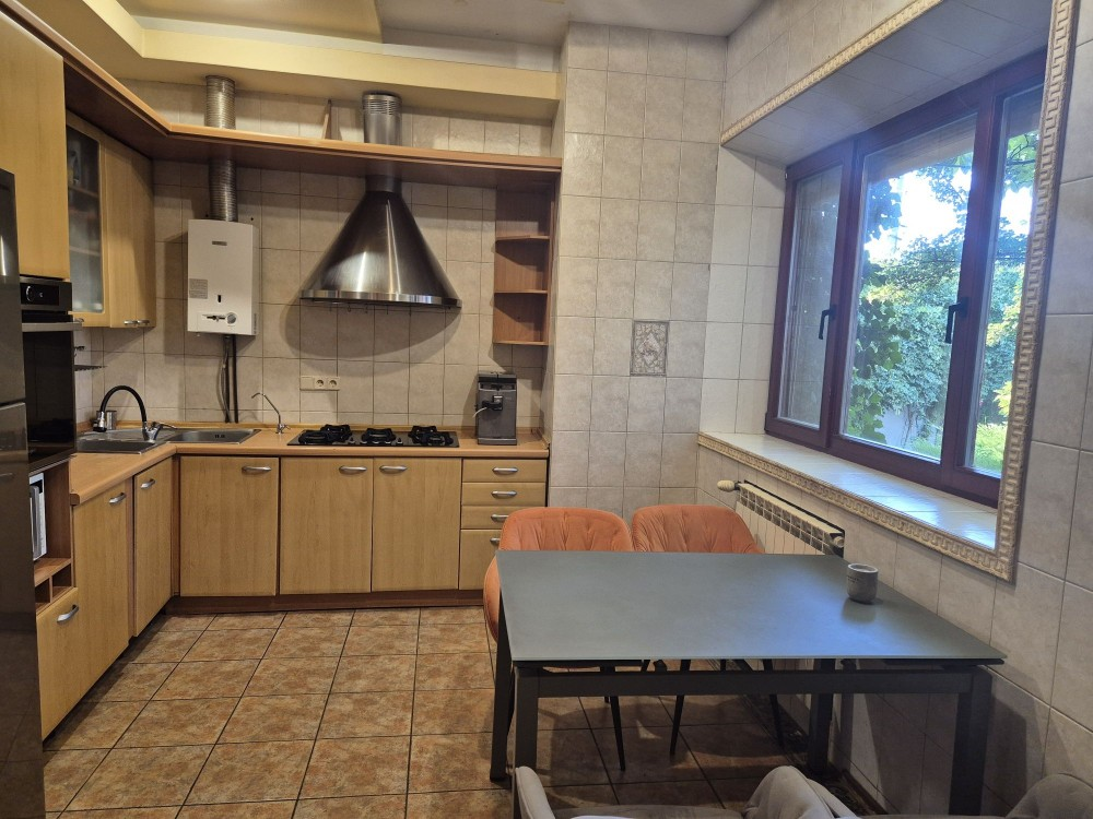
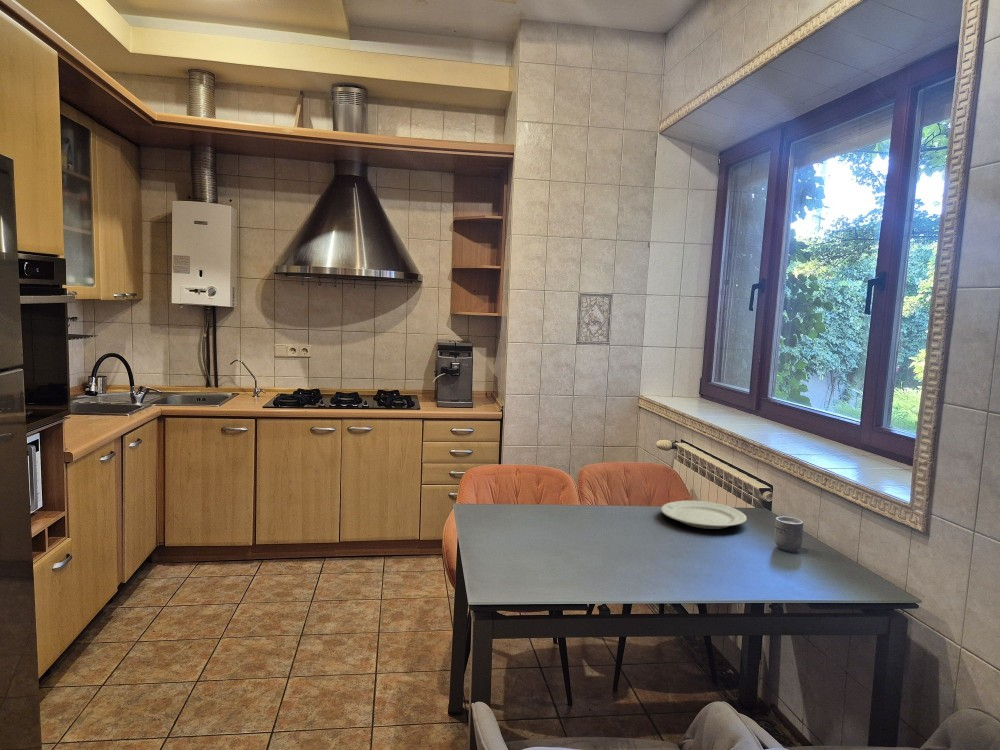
+ chinaware (702, 516)
